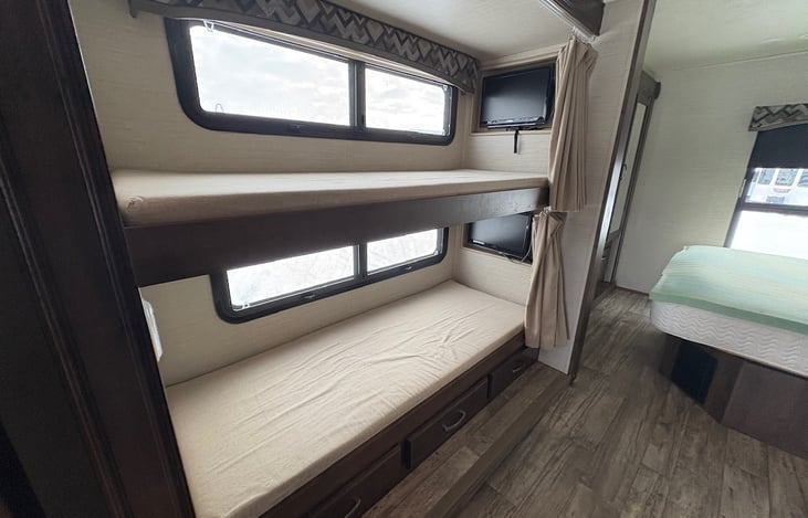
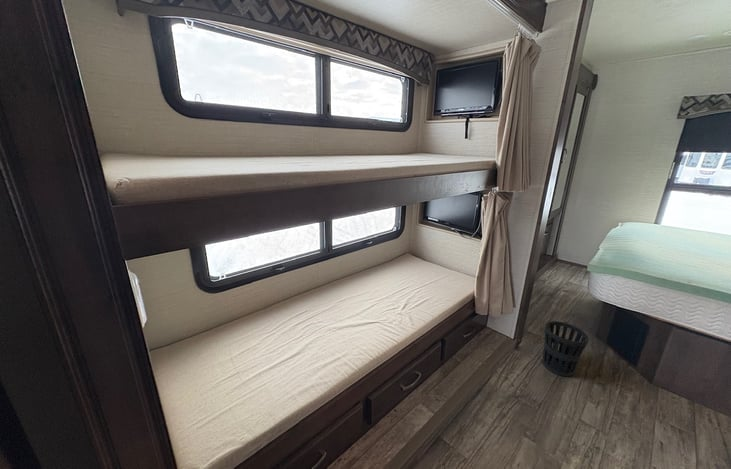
+ wastebasket (561, 349)
